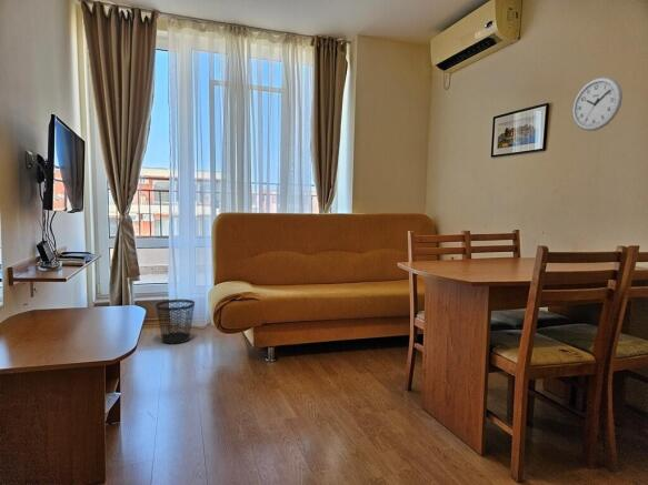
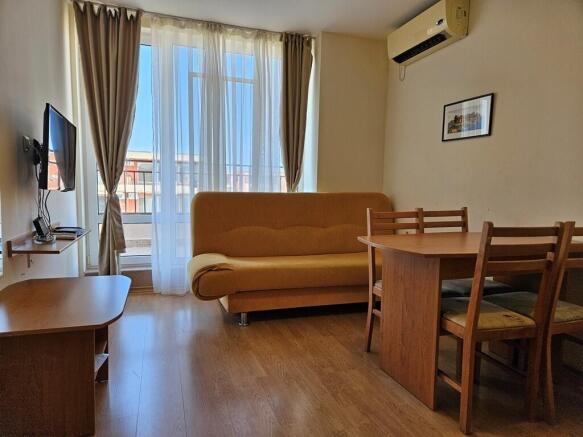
- wall clock (595, 104)
- wastebasket (176, 321)
